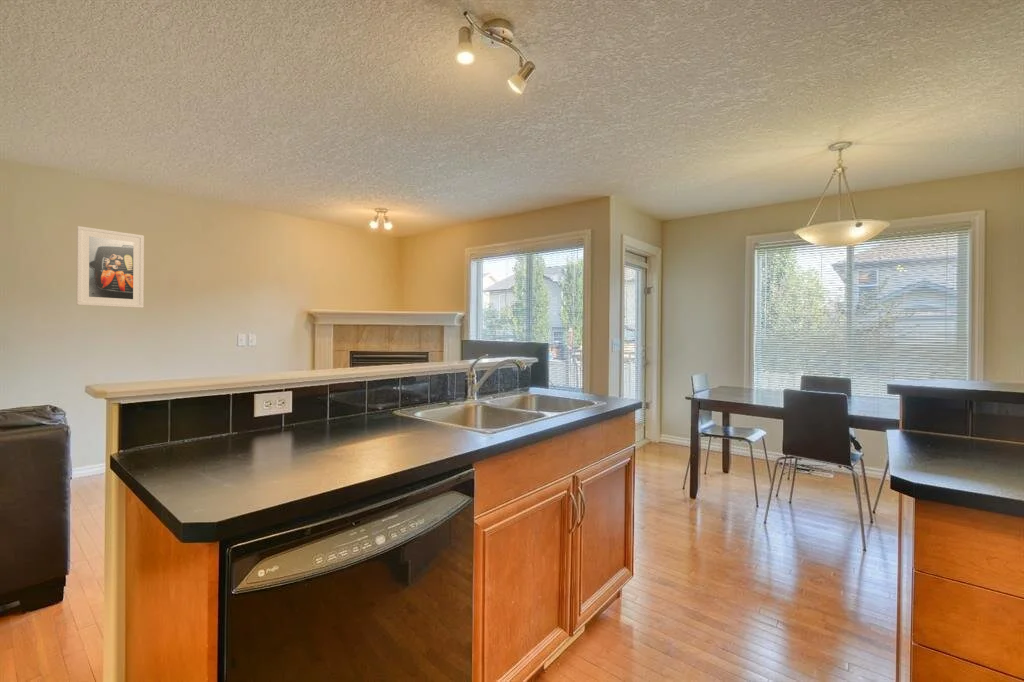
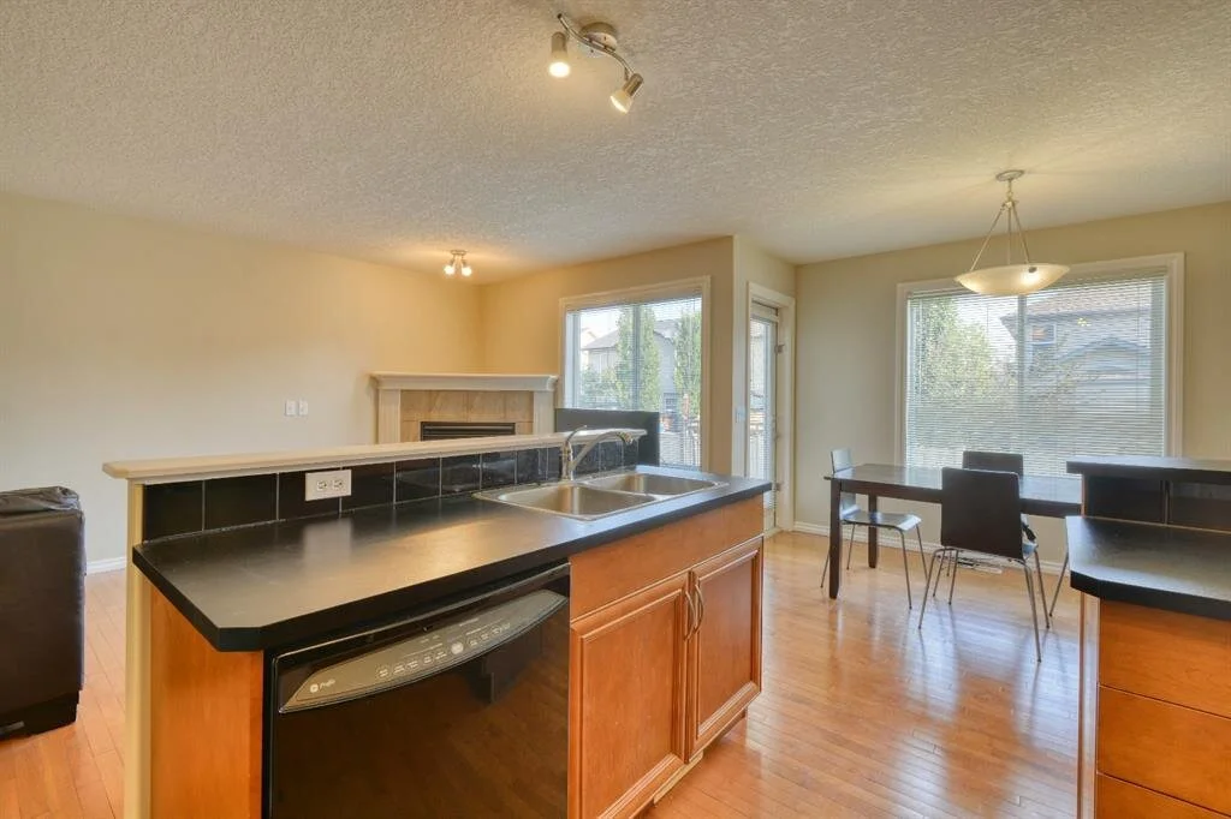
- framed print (111, 268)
